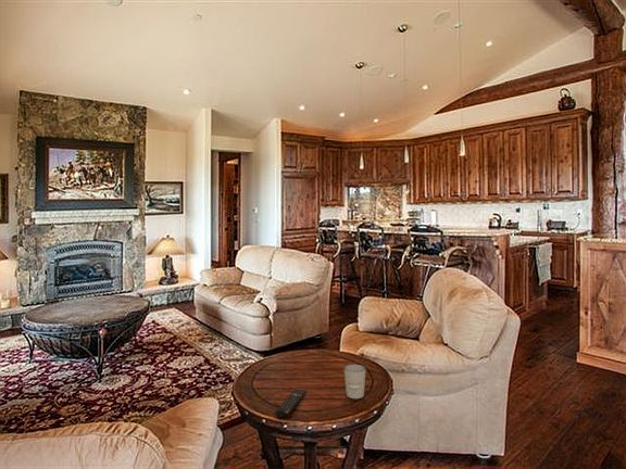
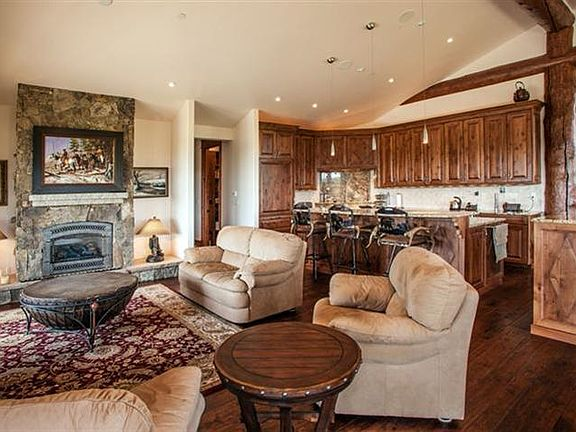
- cup (354, 382)
- remote control (291, 402)
